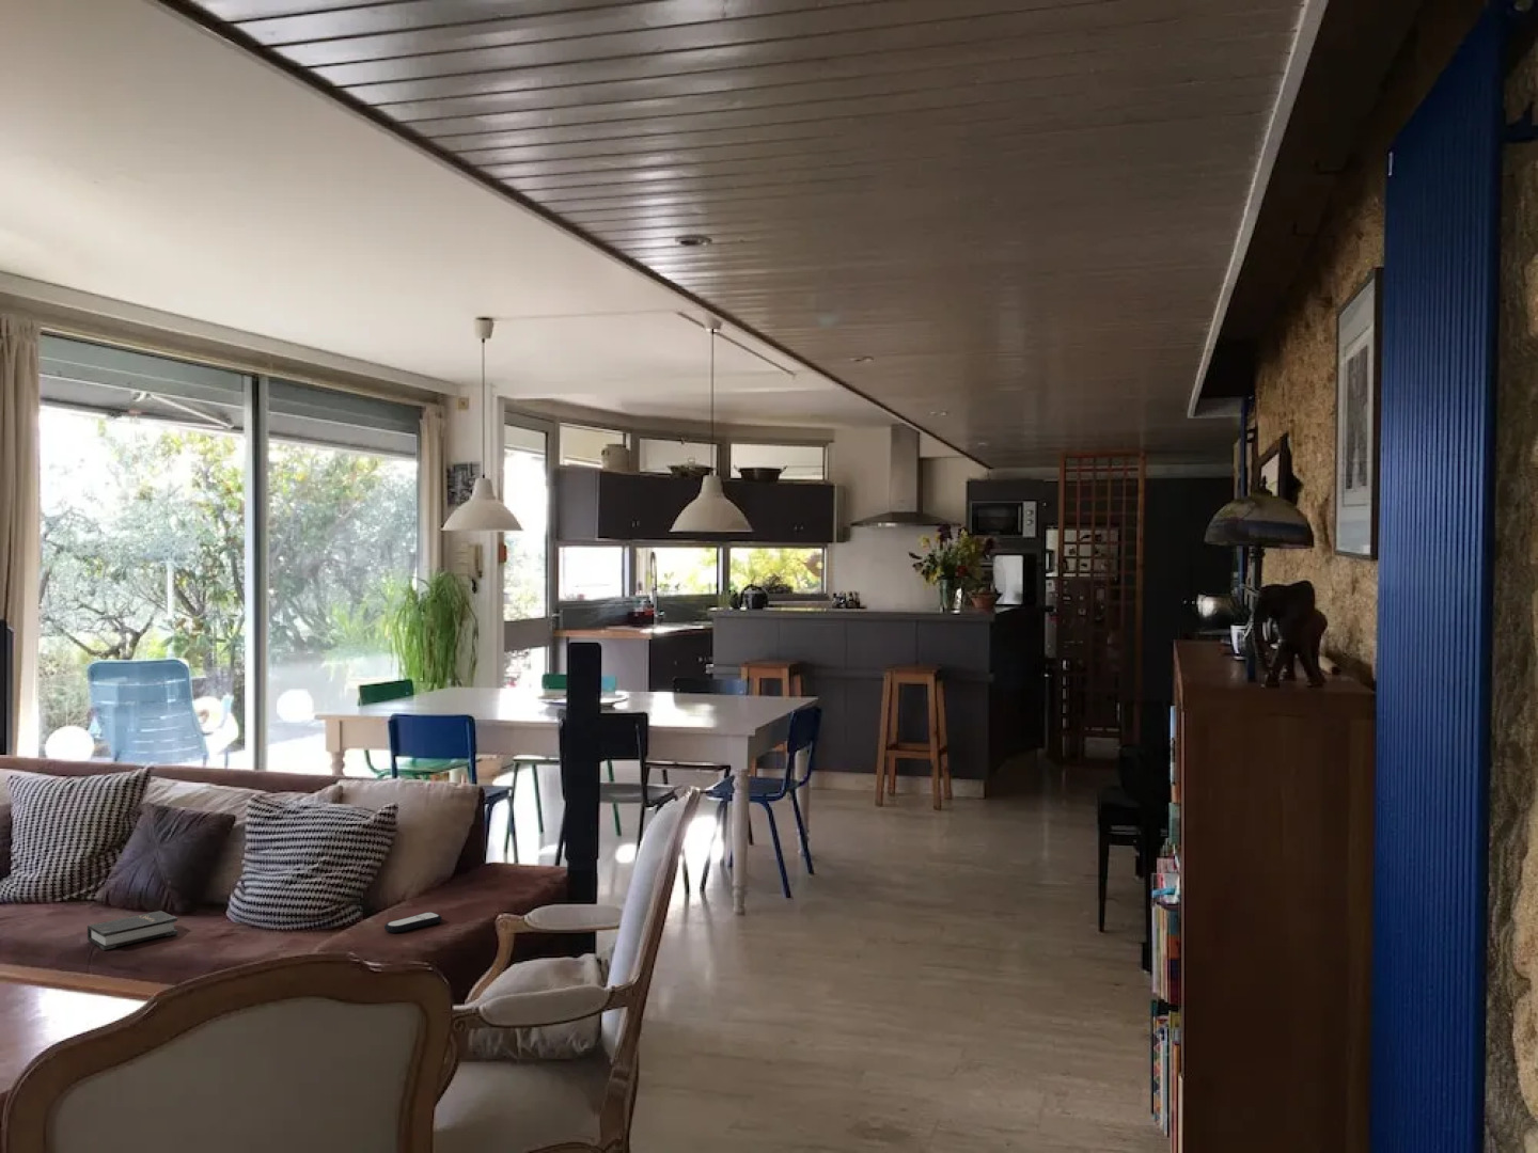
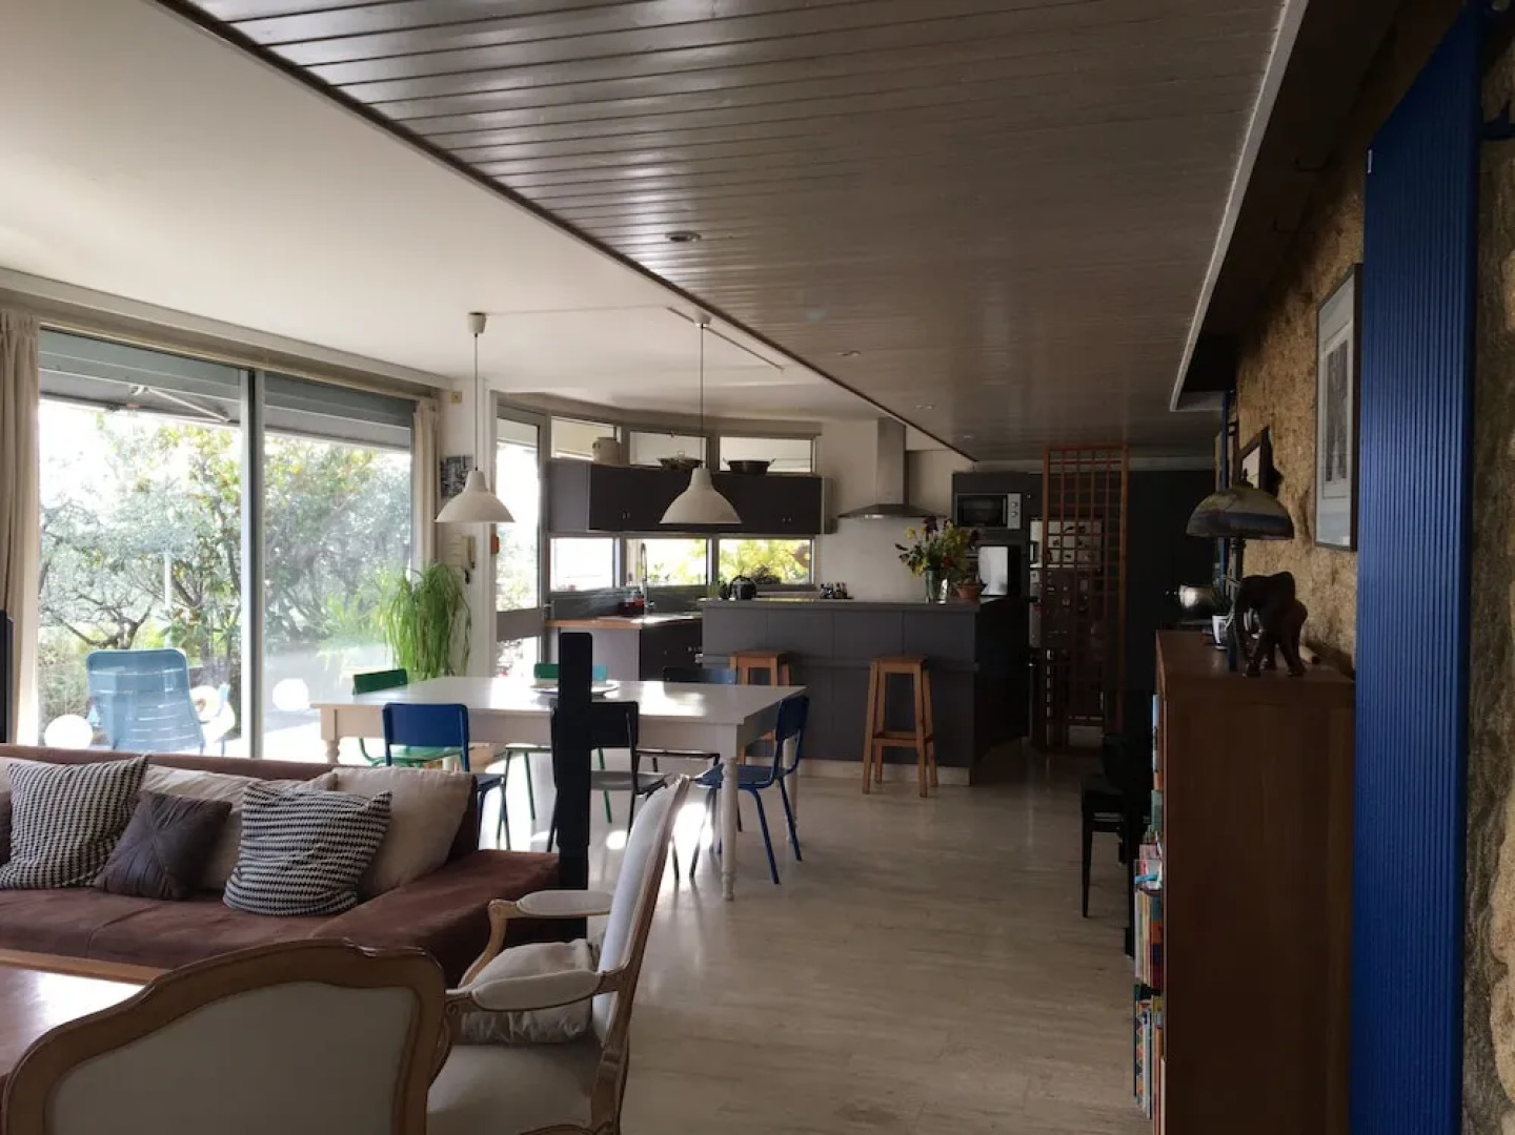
- remote control (412, 922)
- hardback book (132, 929)
